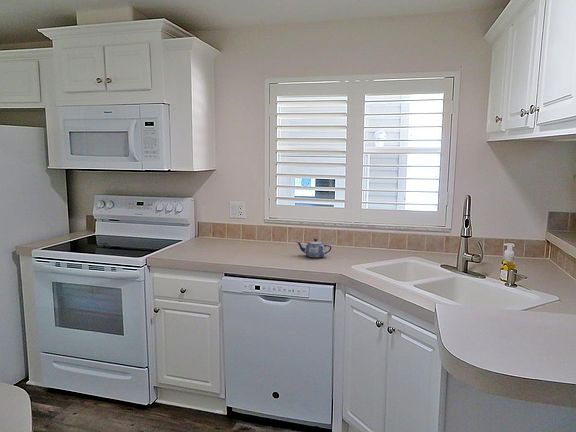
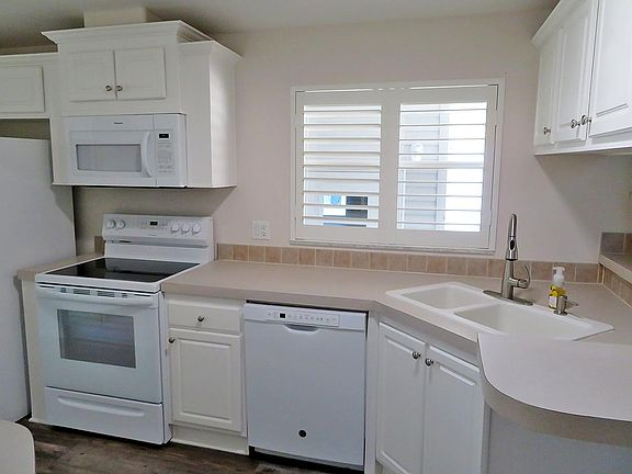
- teapot (313, 247)
